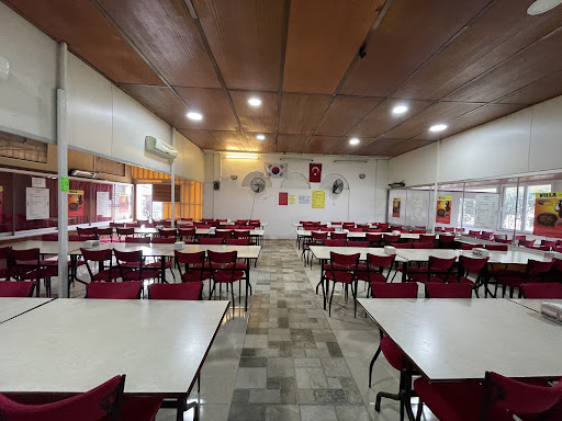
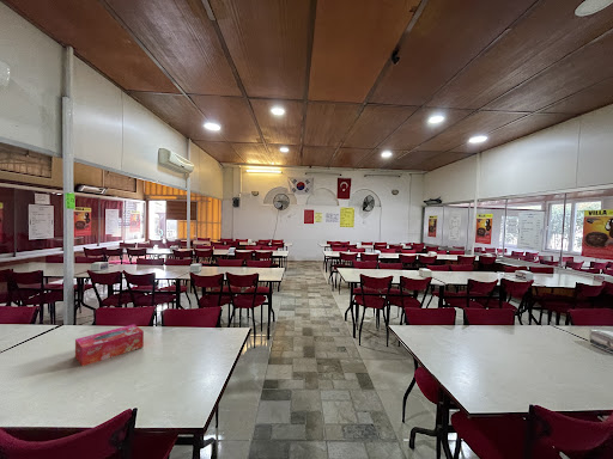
+ tissue box (110, 343)
